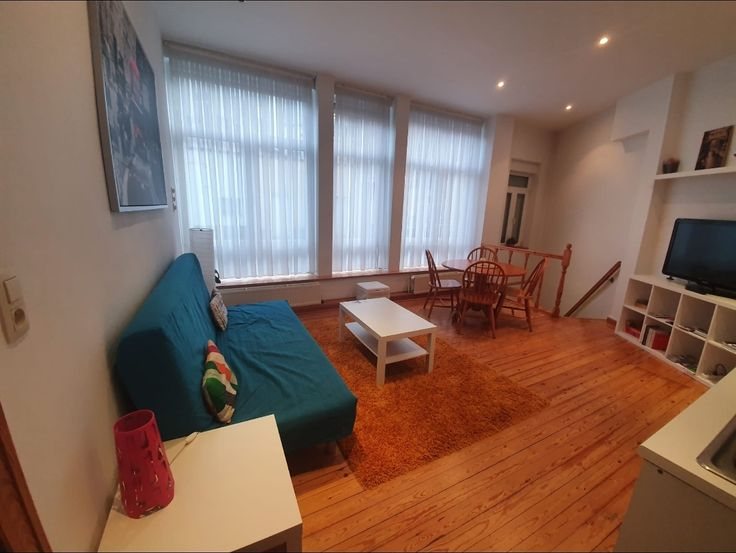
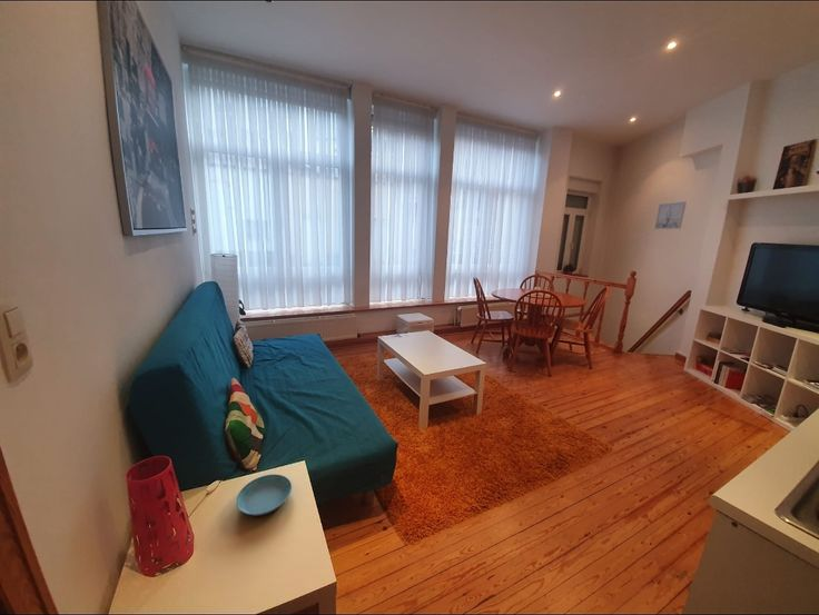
+ wall art (669, 216)
+ saucer (265, 496)
